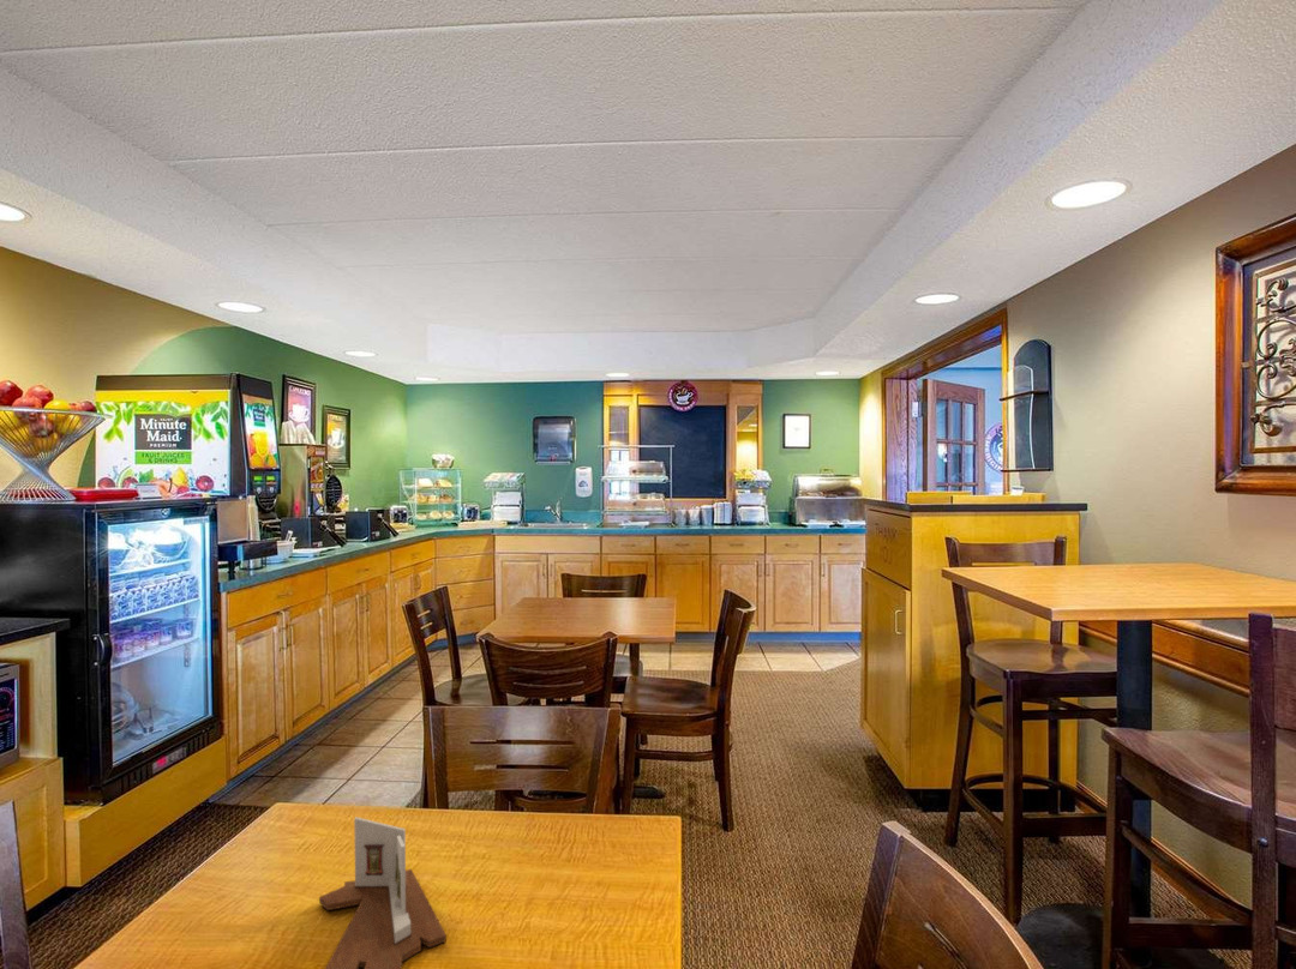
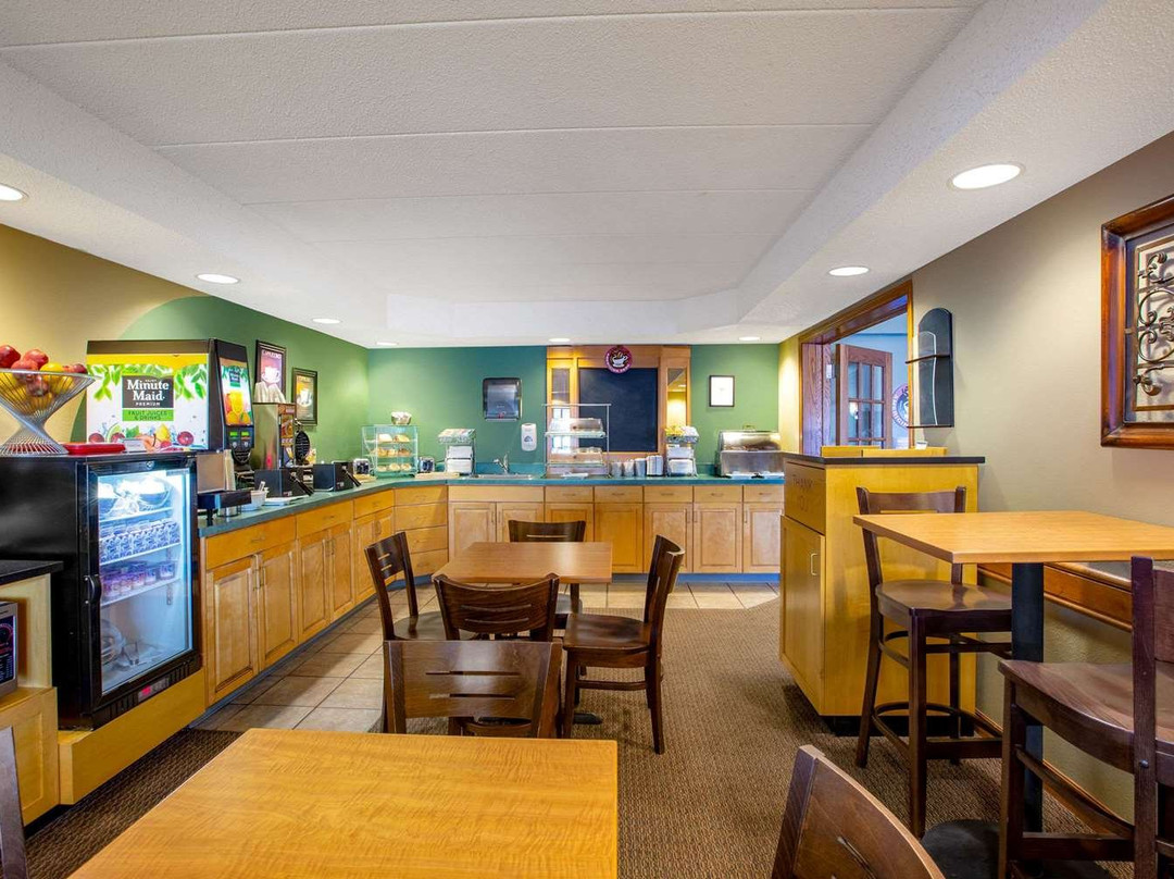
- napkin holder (373, 889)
